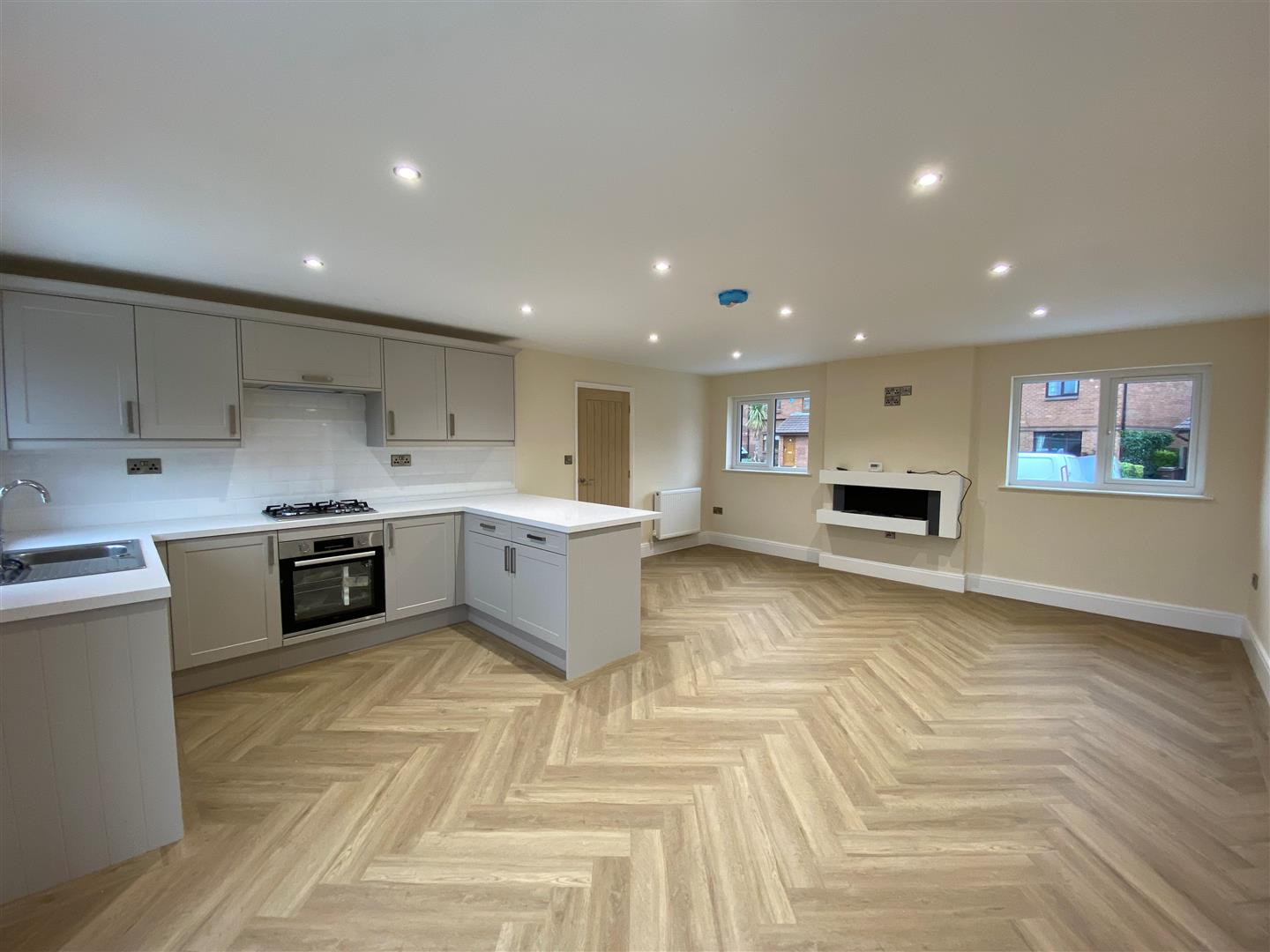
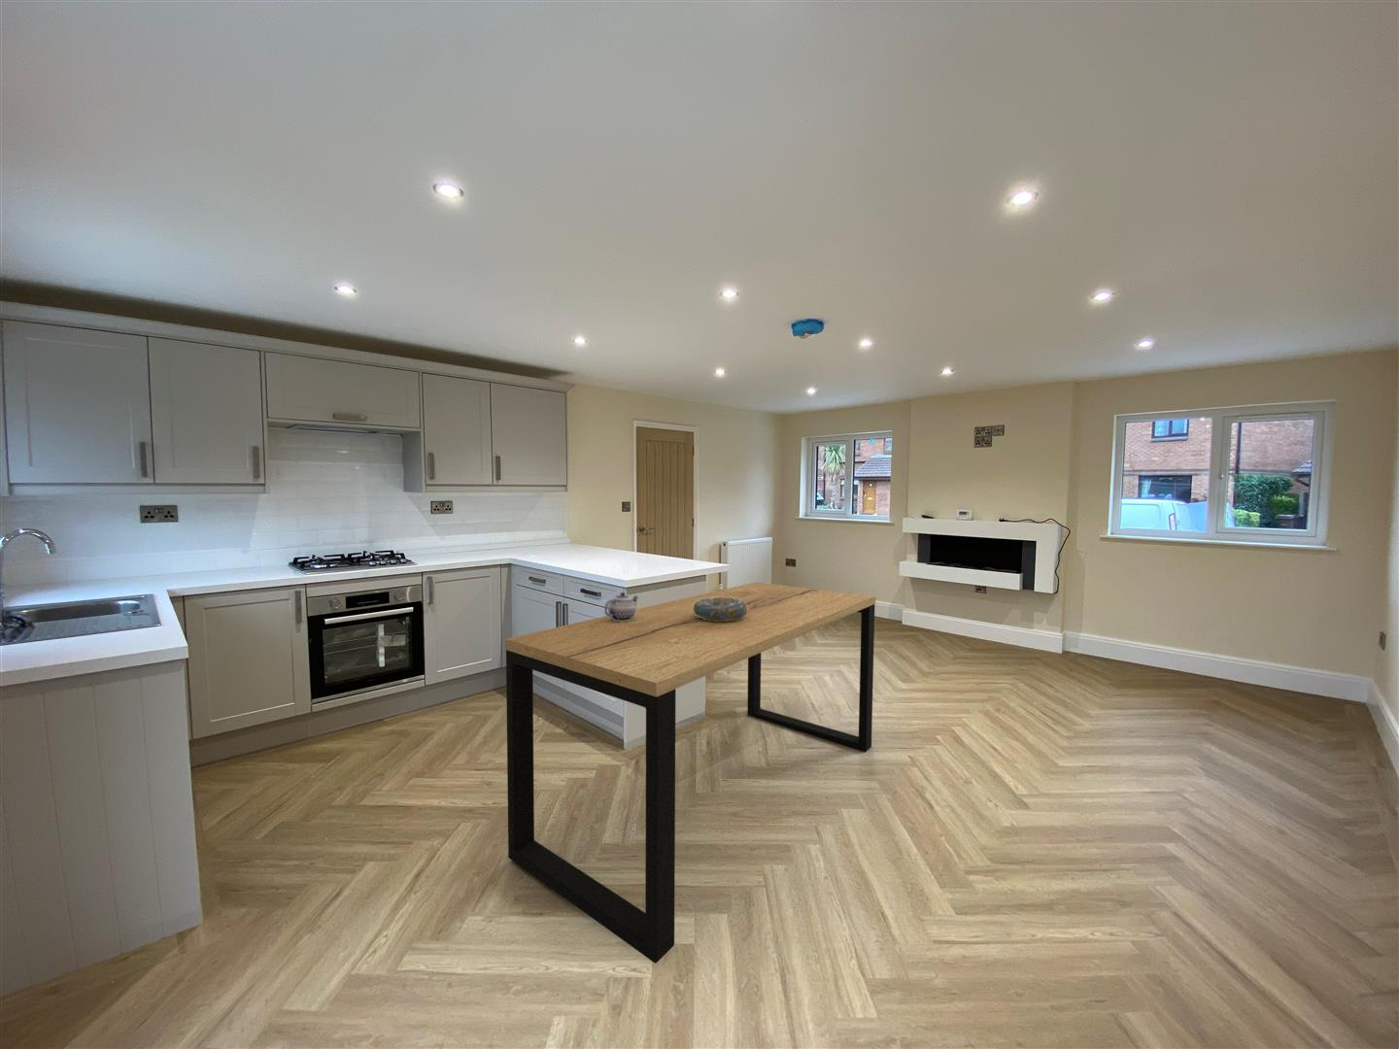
+ decorative bowl (720, 608)
+ dining table (747, 703)
+ teapot (621, 605)
